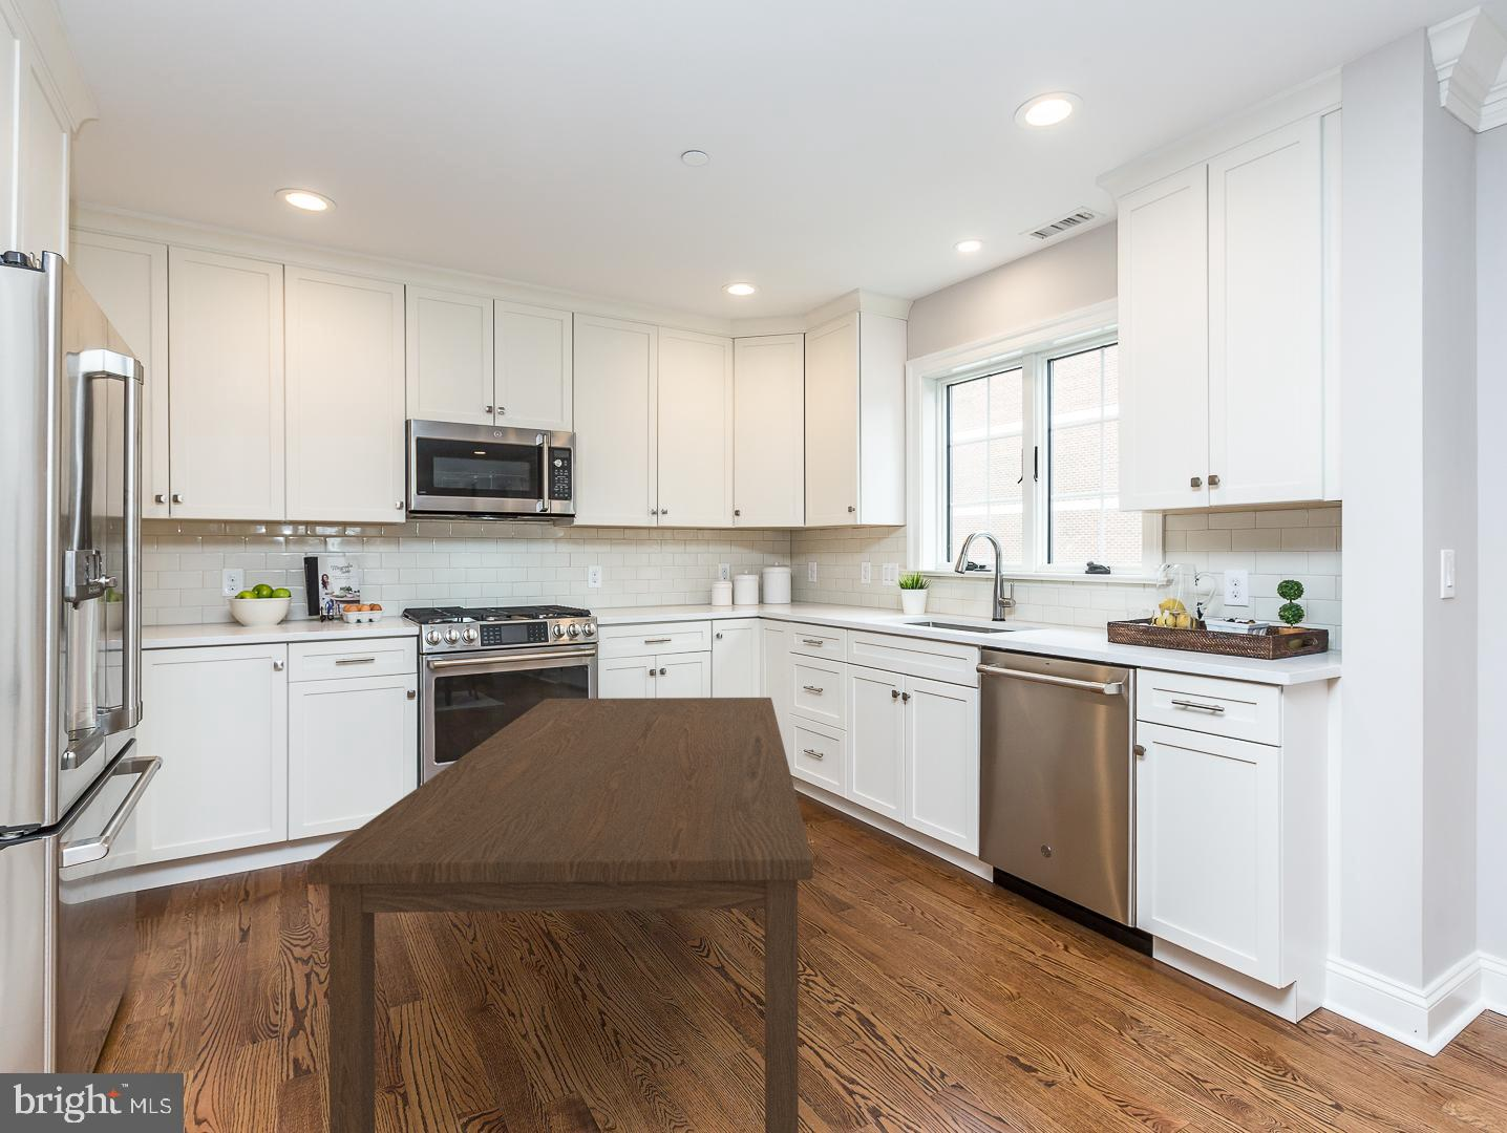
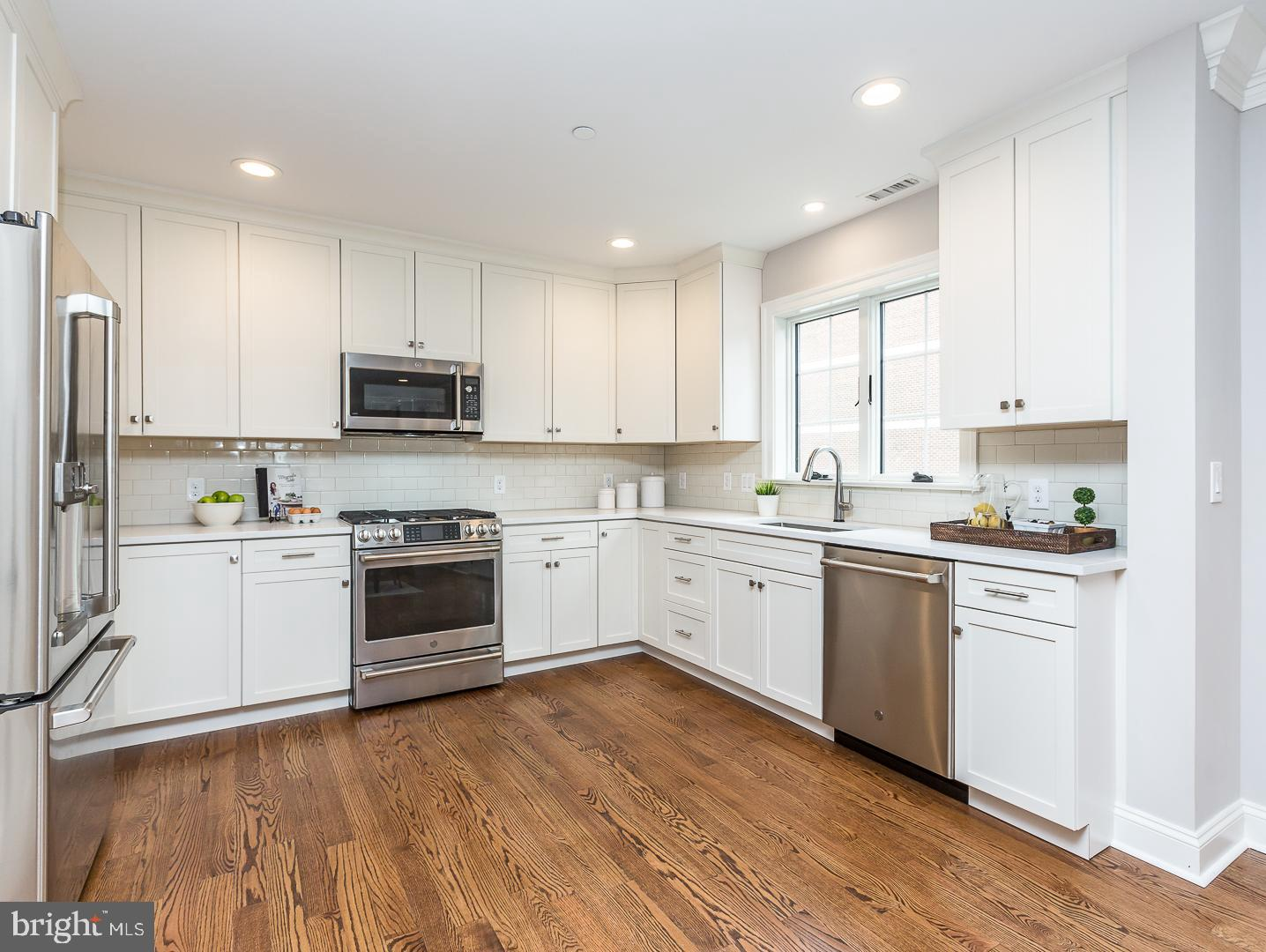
- dining table (629, 860)
